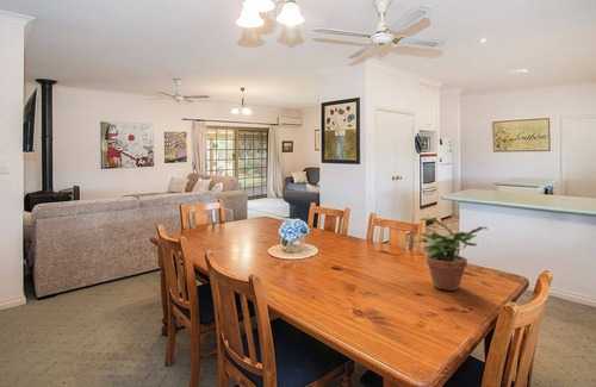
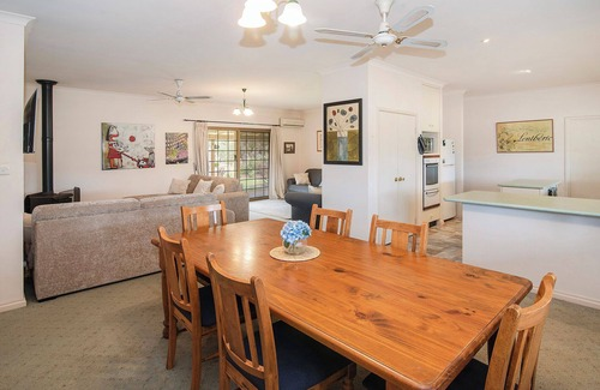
- potted plant (453, 252)
